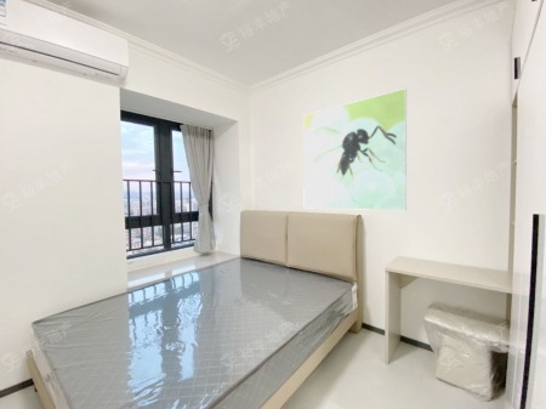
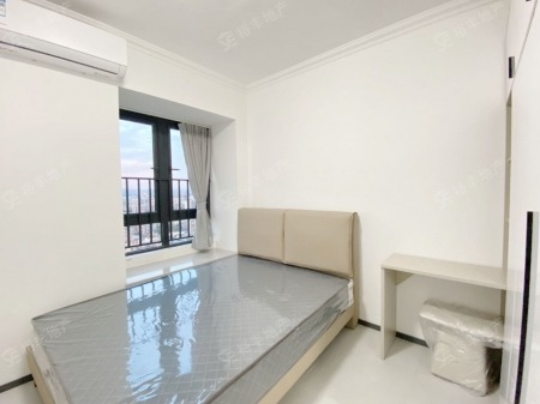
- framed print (348, 157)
